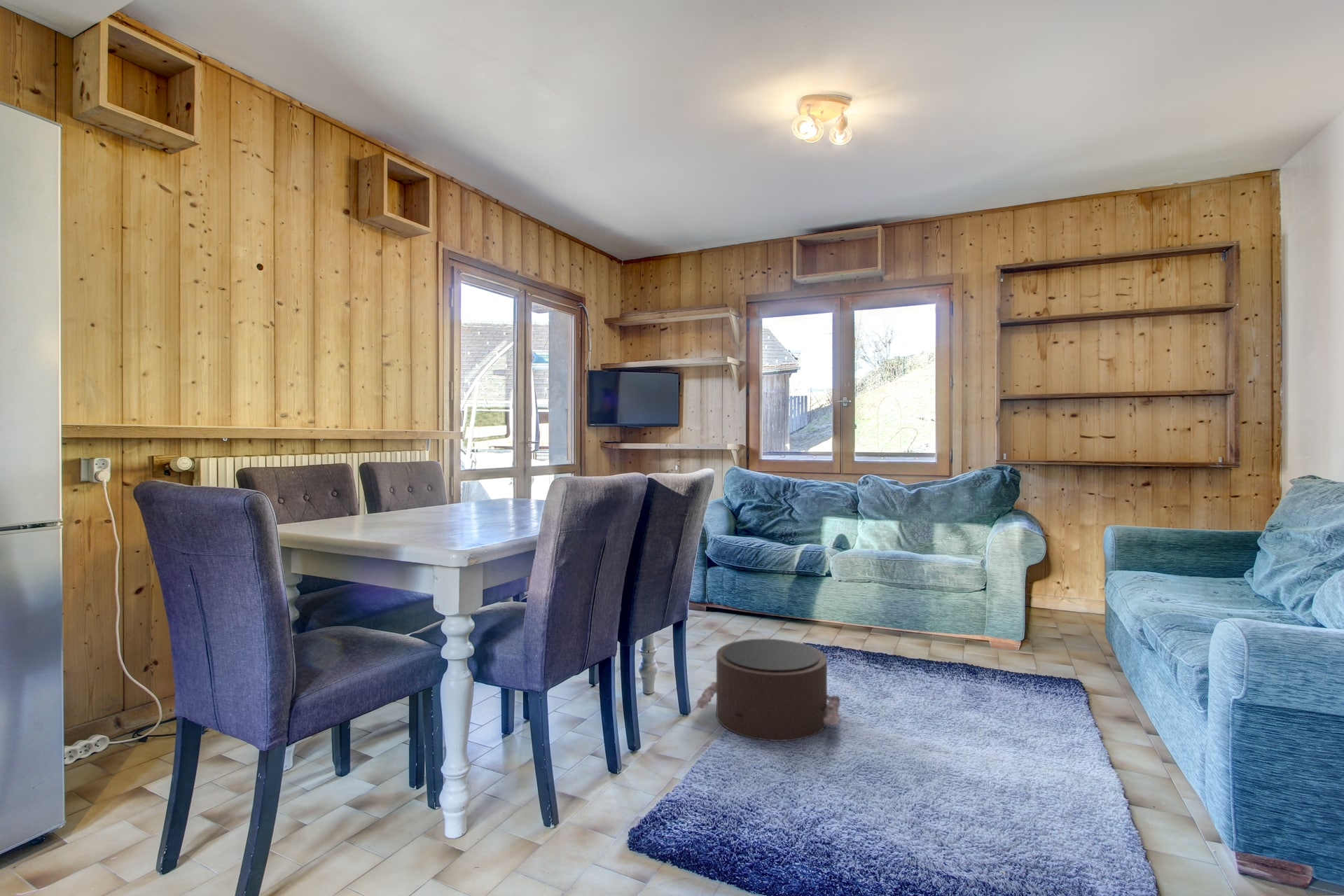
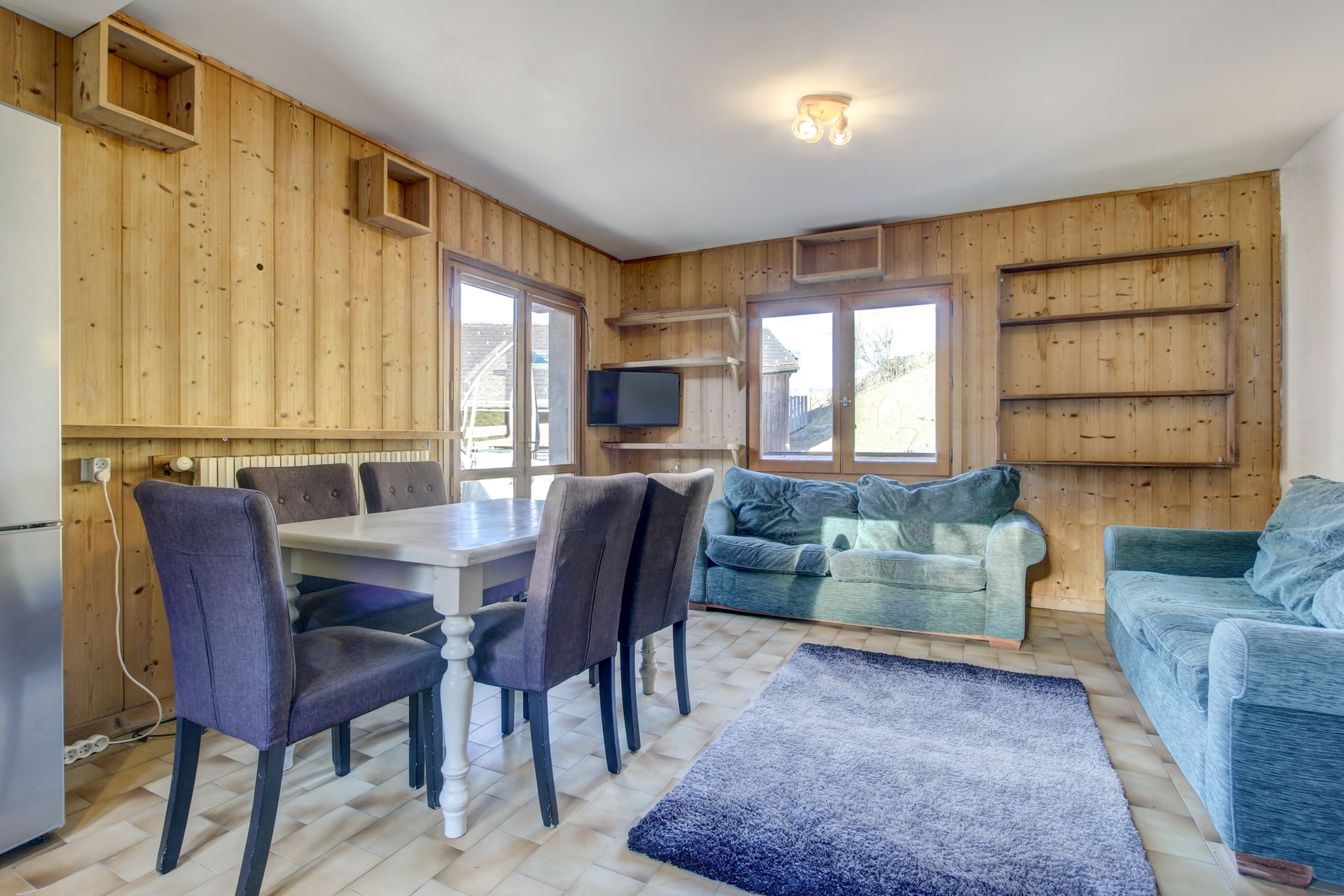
- pouf (768, 687)
